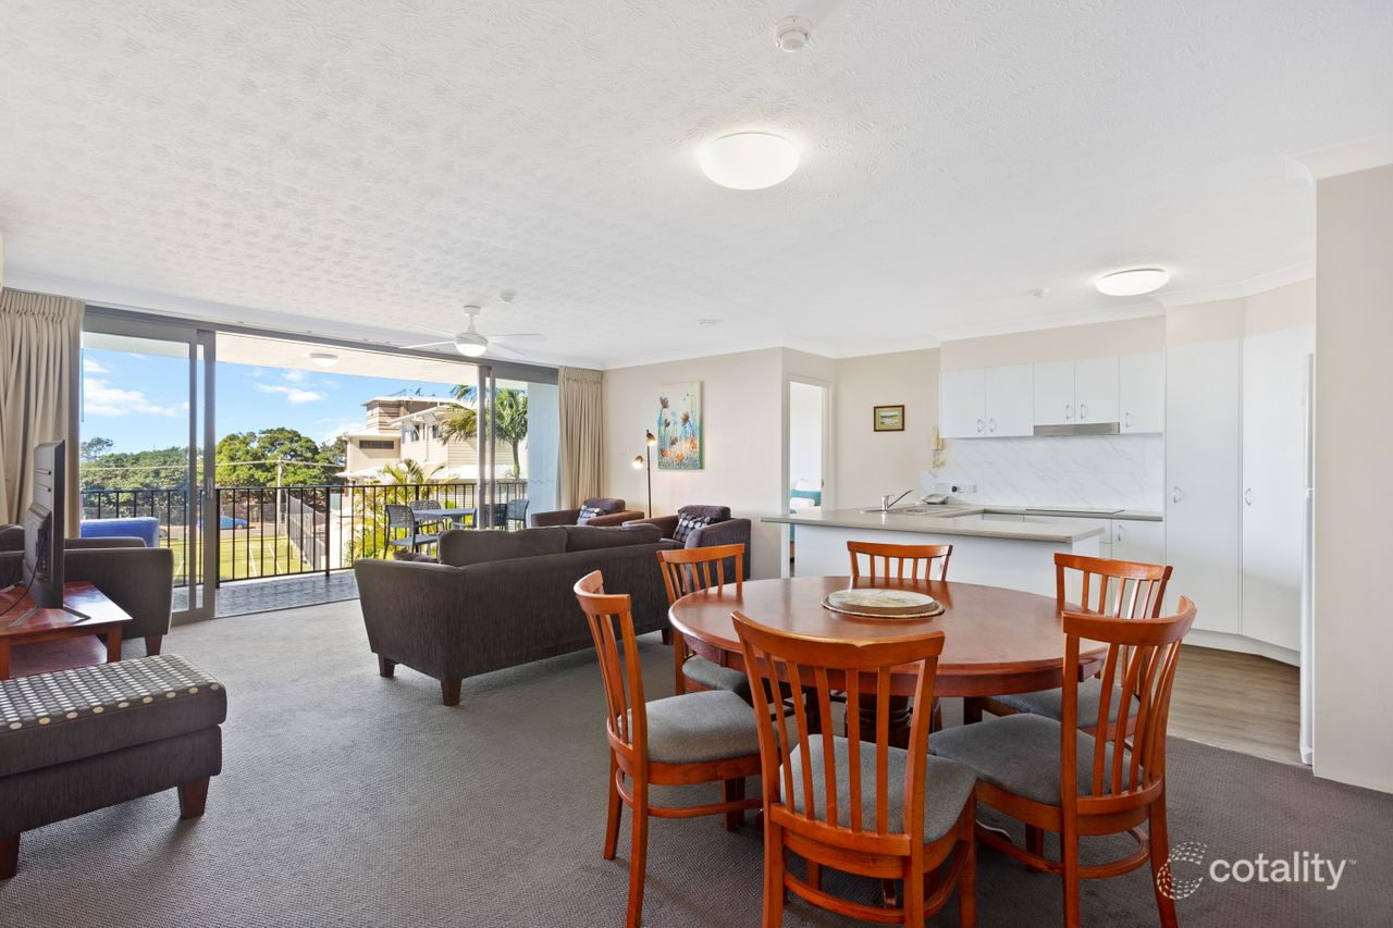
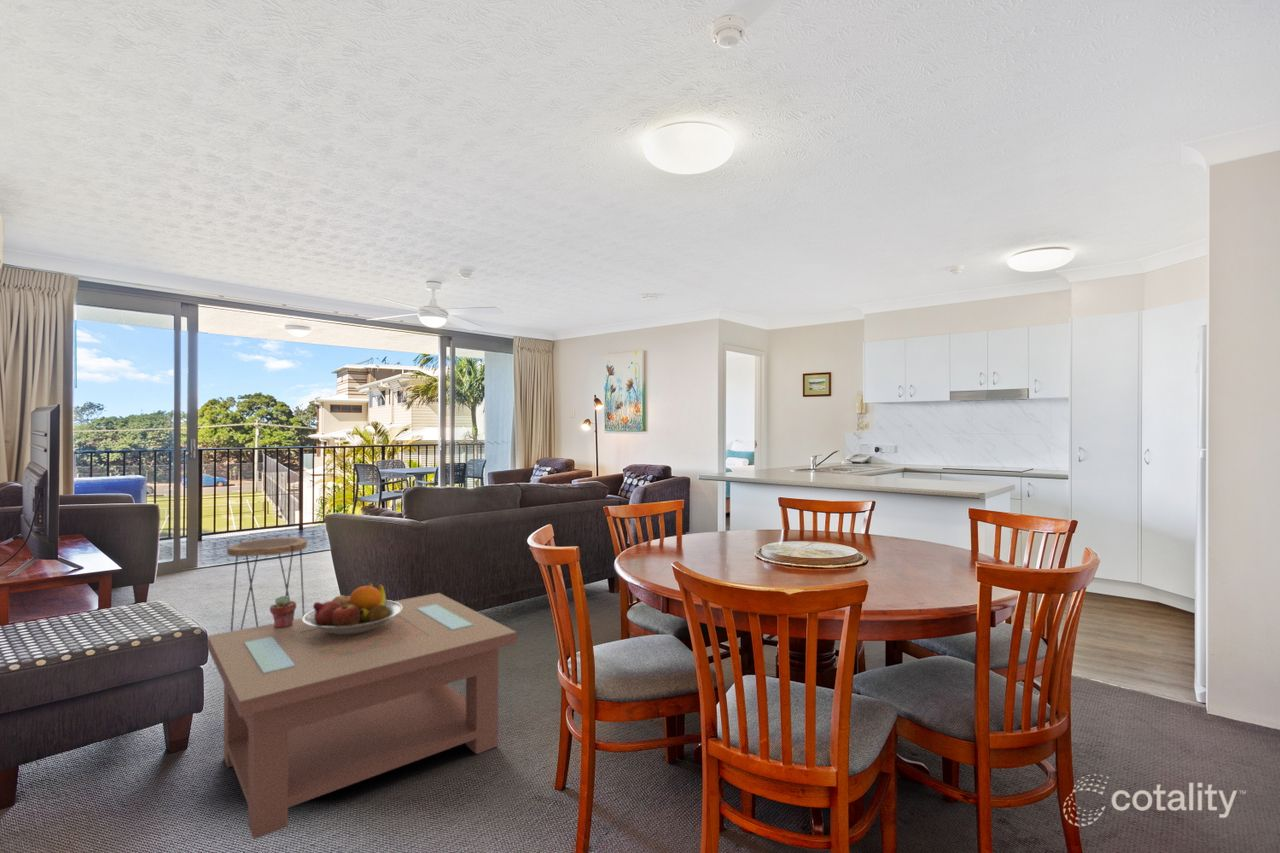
+ fruit bowl (354, 607)
+ potted succulent (283, 610)
+ side table (253, 595)
+ coffee table (363, 692)
